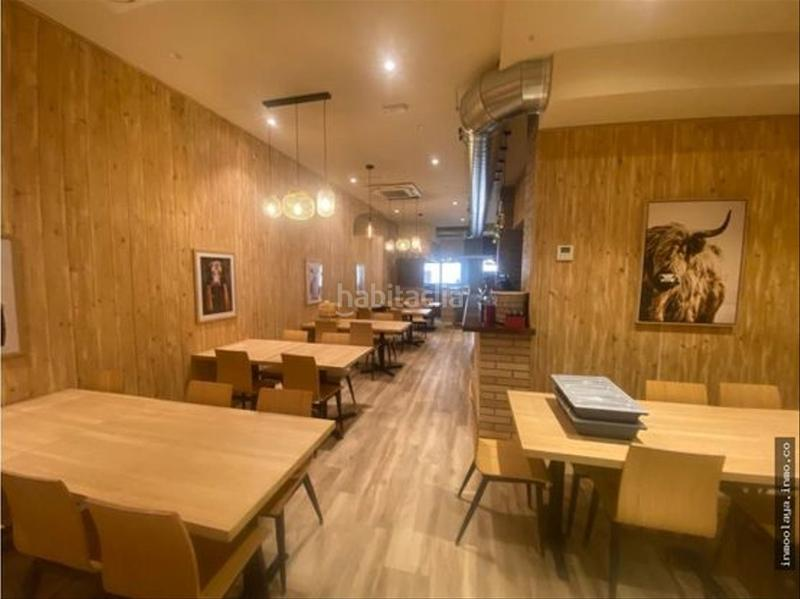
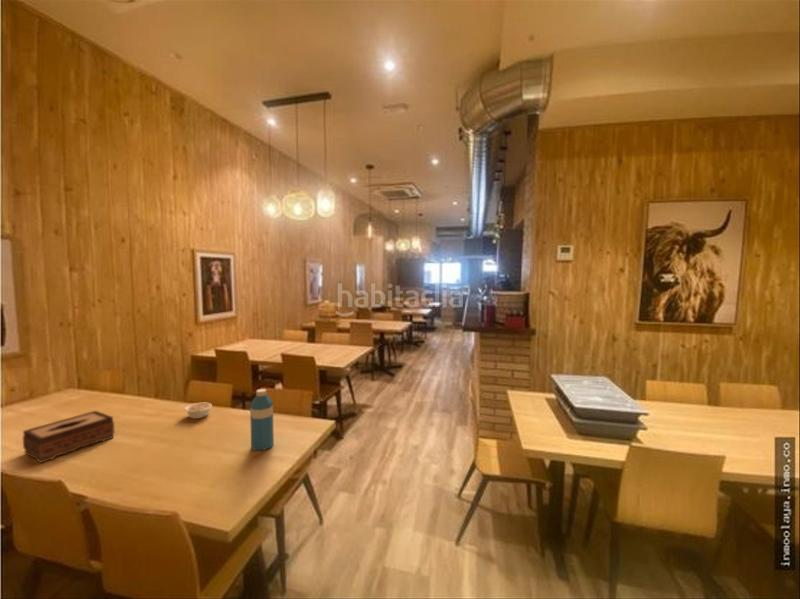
+ legume (199, 410)
+ tissue box (70, 434)
+ water bottle (261, 418)
